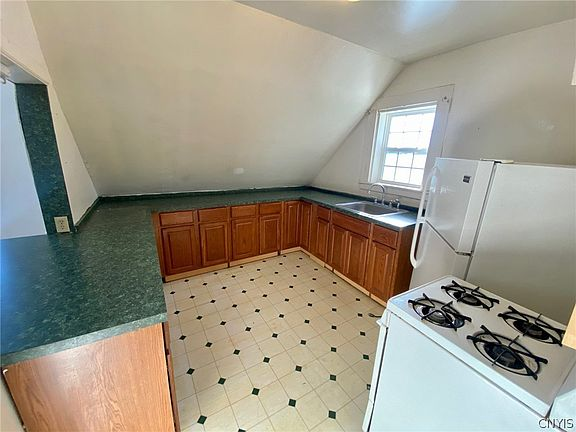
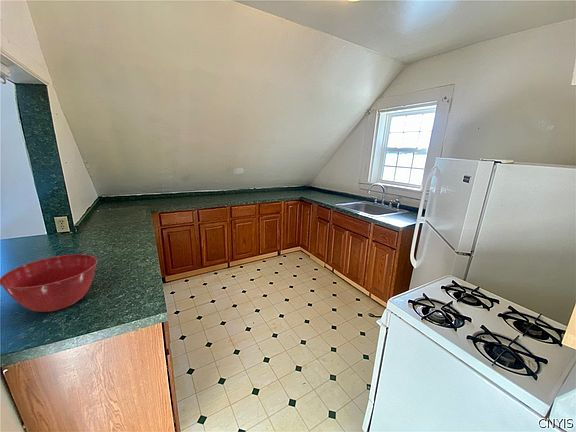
+ mixing bowl (55, 285)
